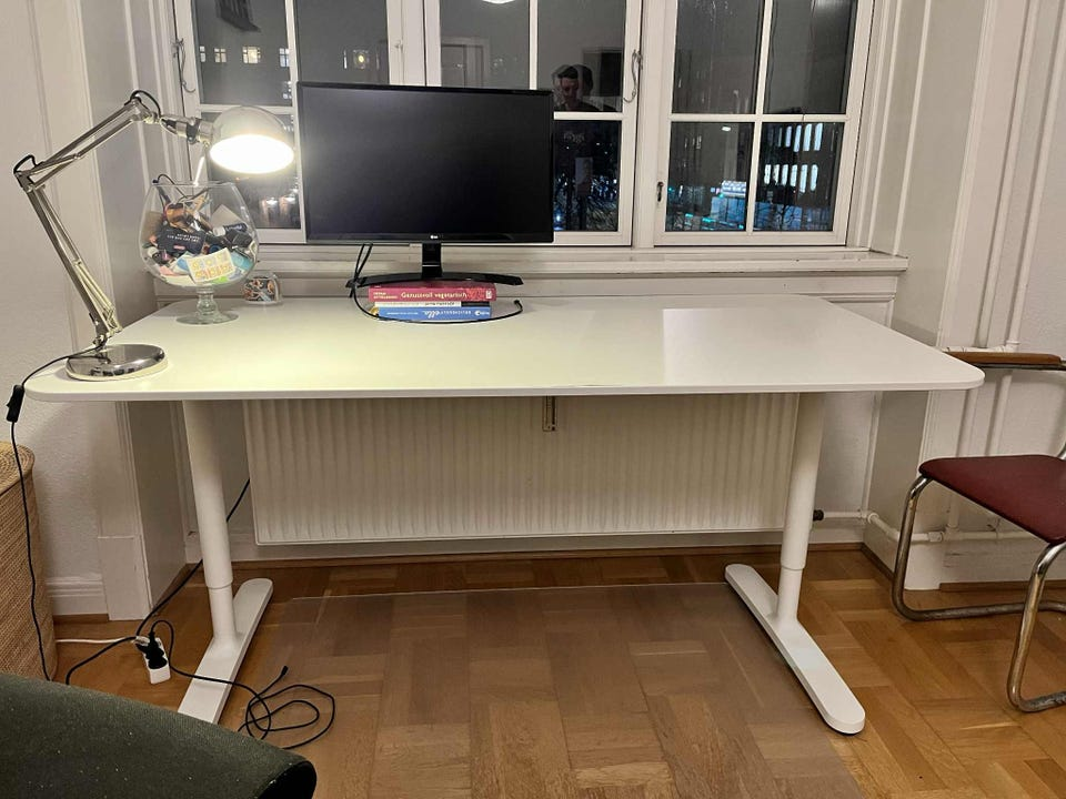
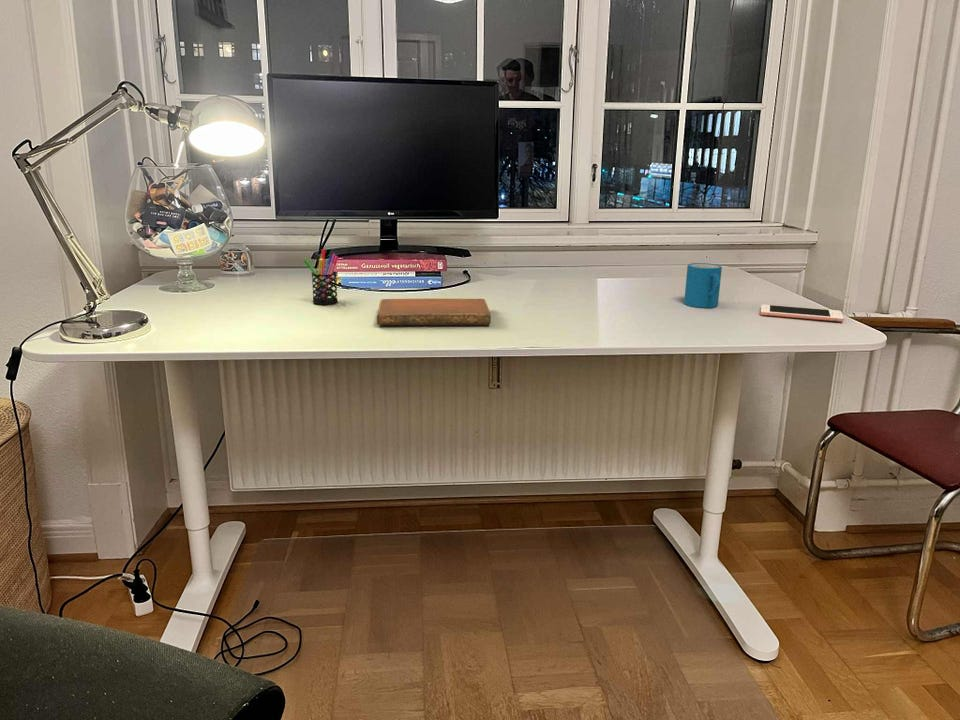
+ notebook (433, 311)
+ cell phone (800, 312)
+ mug (706, 286)
+ pen holder (321, 276)
